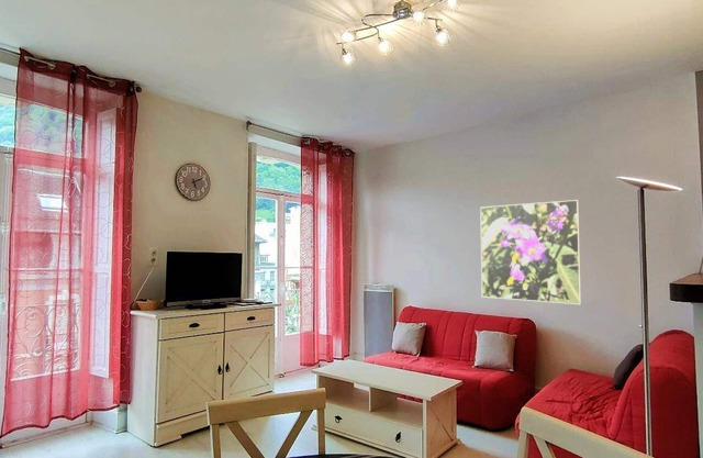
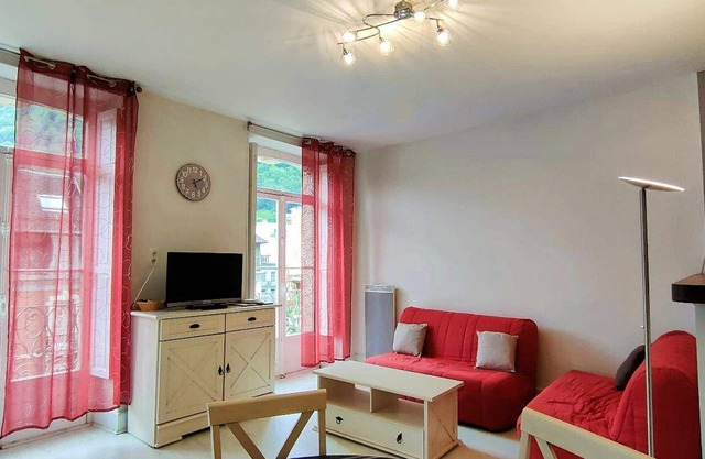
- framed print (526, 252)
